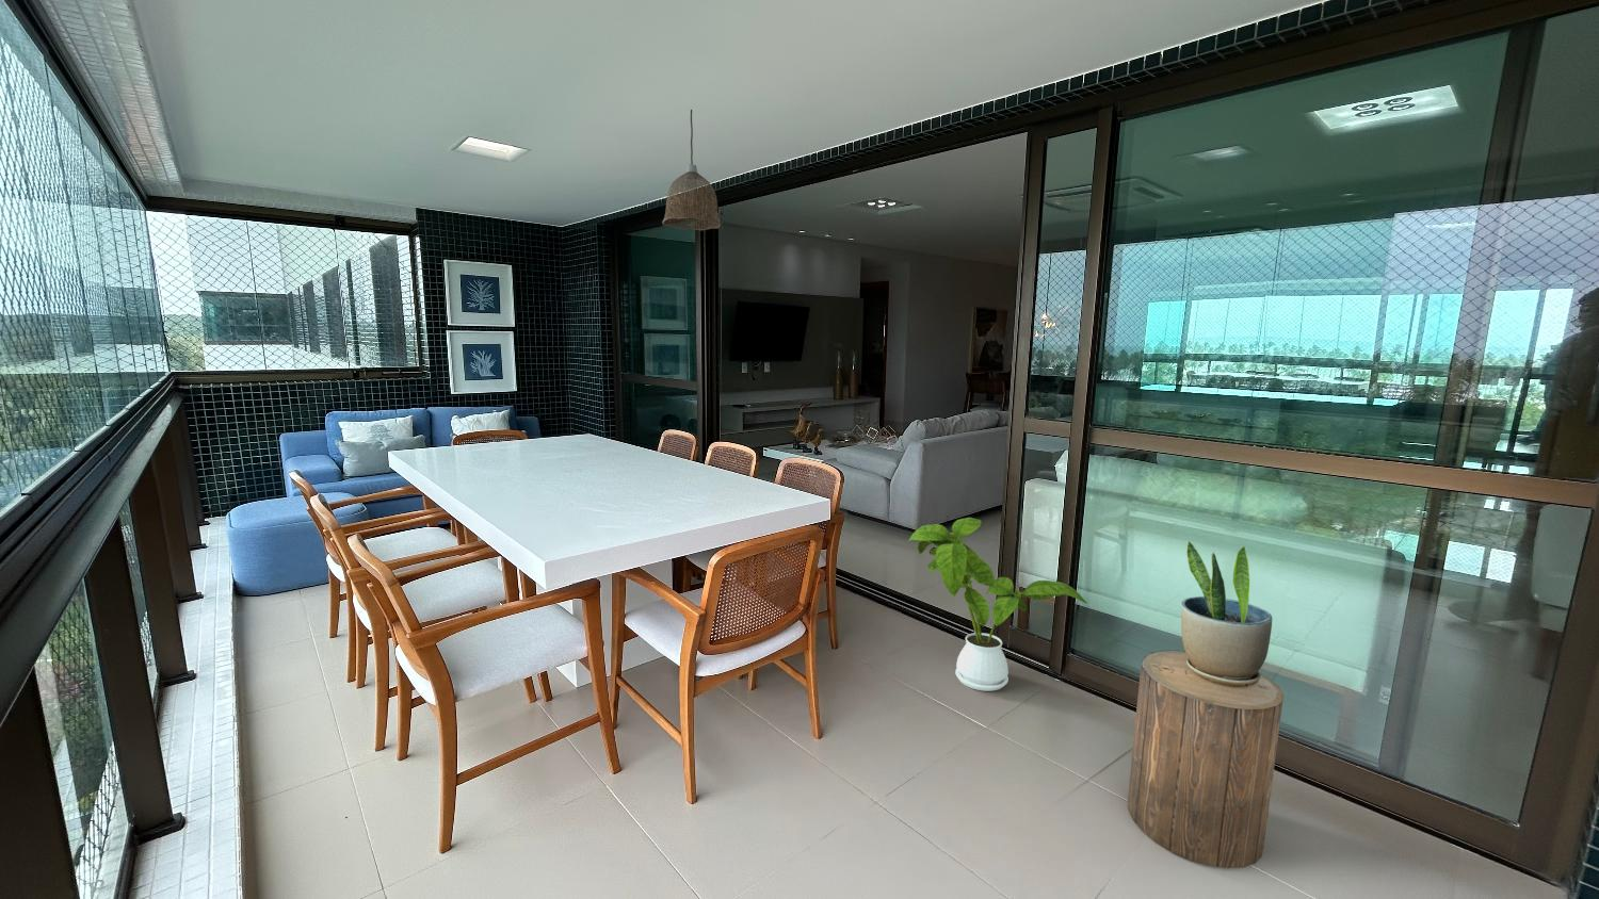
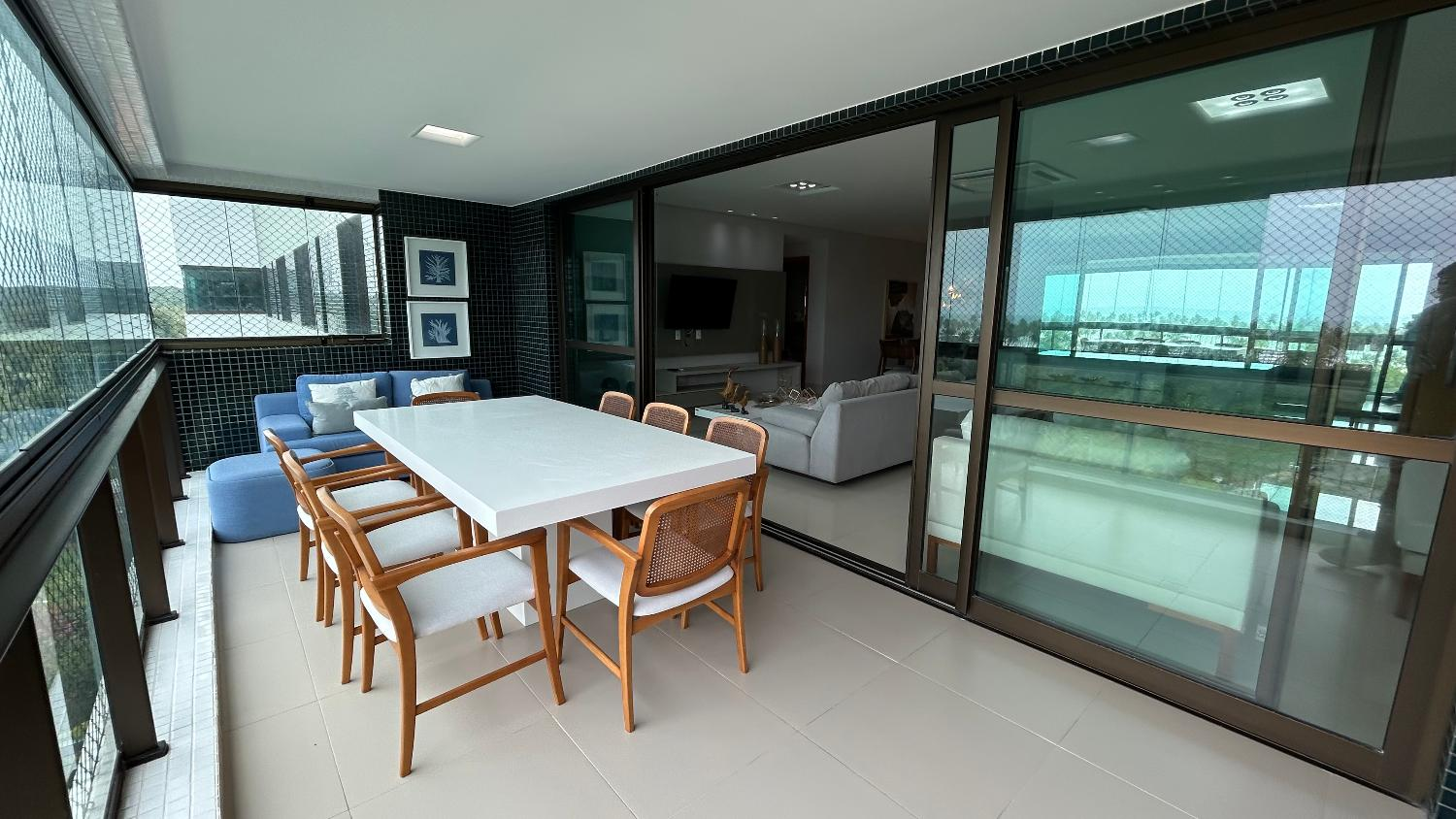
- potted plant (1226, 605)
- pendant lamp (691, 167)
- stool (1200, 751)
- house plant (975, 606)
